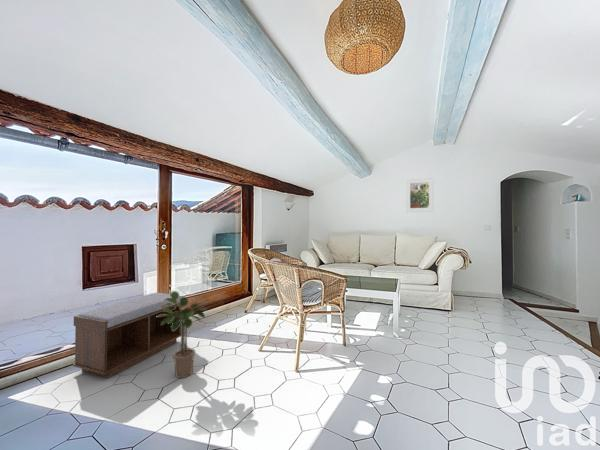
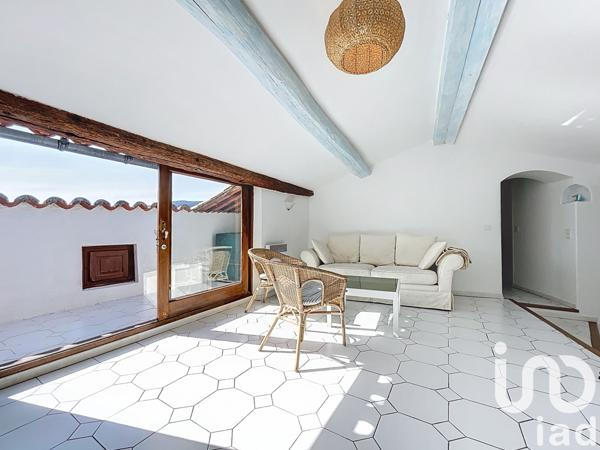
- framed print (419, 195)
- potted plant (181, 335)
- bench (135, 328)
